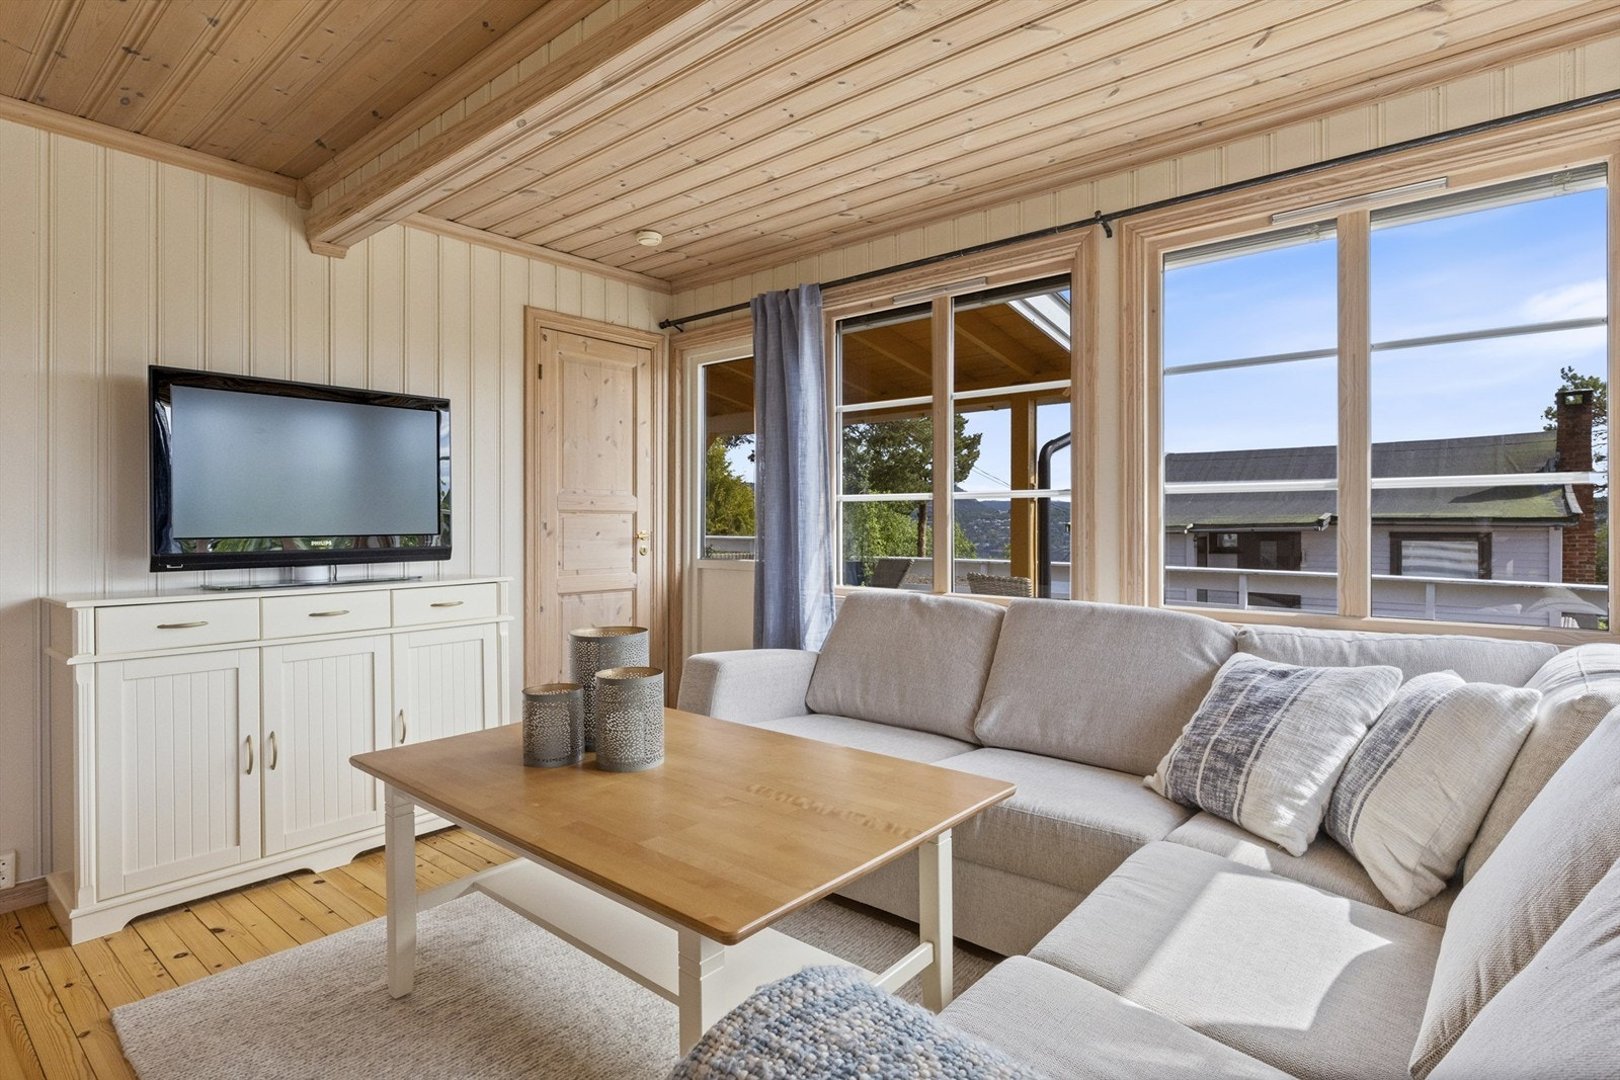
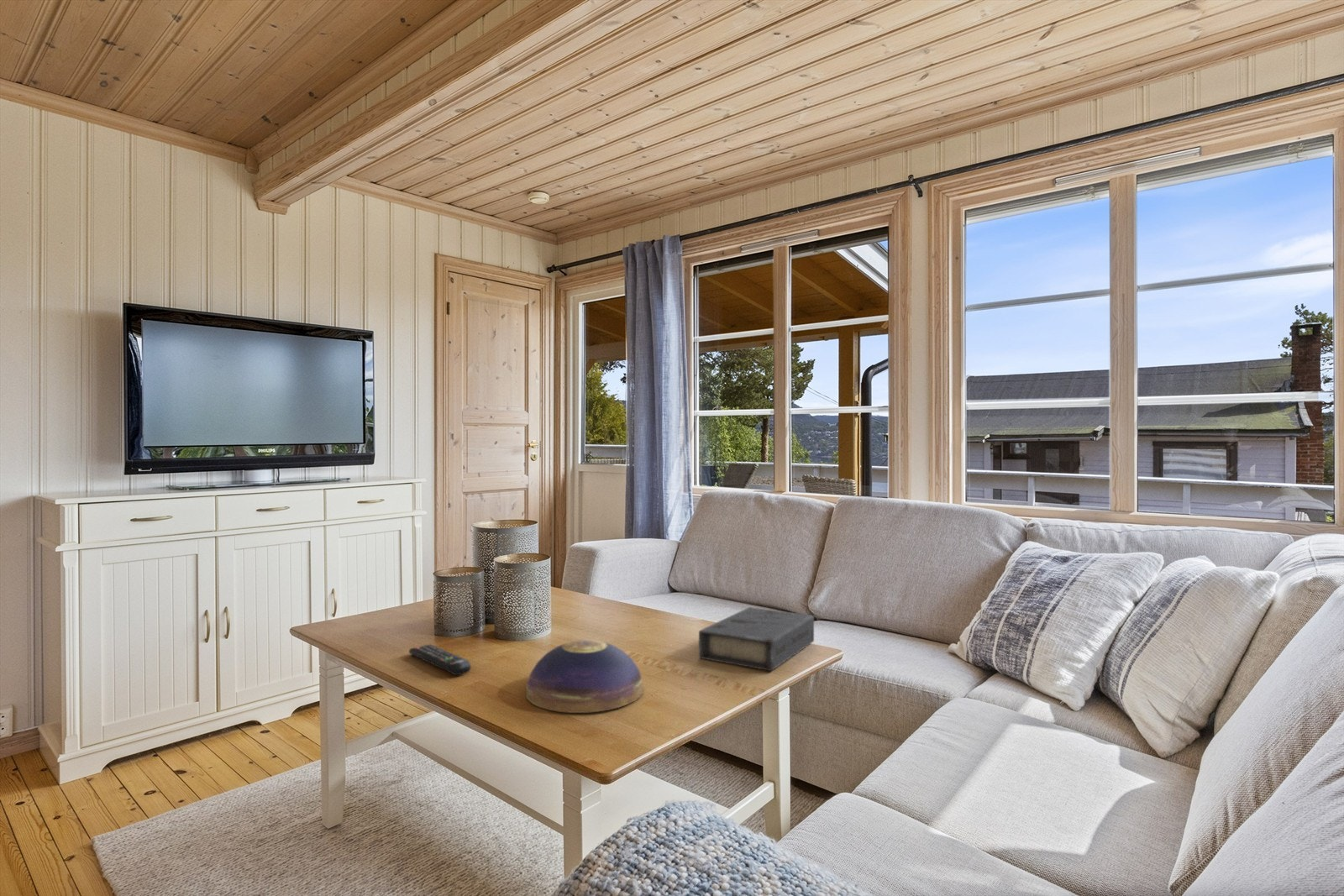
+ remote control (438, 658)
+ book (759, 635)
+ decorative bowl (585, 666)
